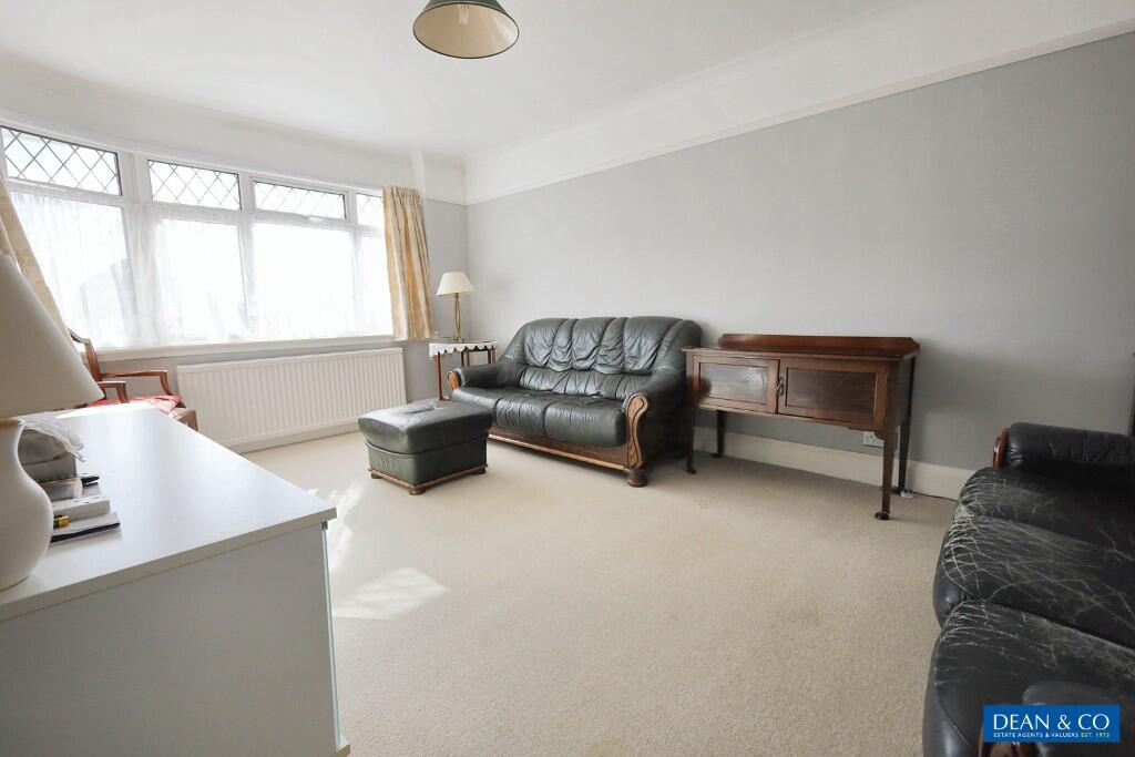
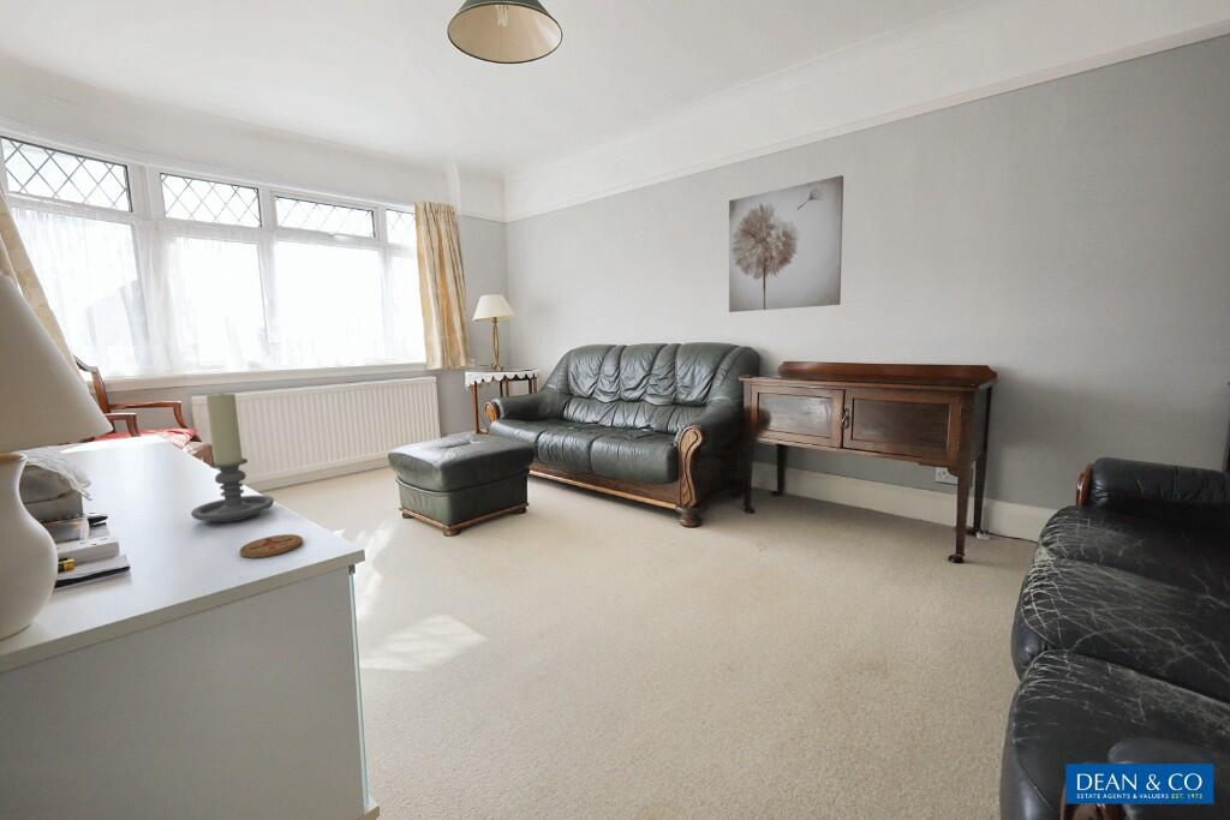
+ candle holder (227, 453)
+ wall art (781, 250)
+ coaster (271, 545)
